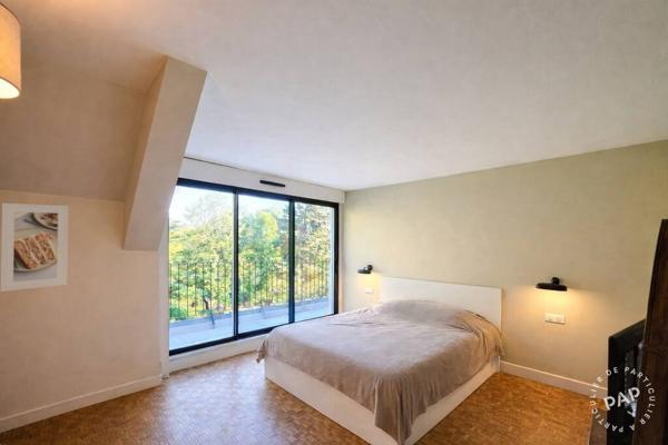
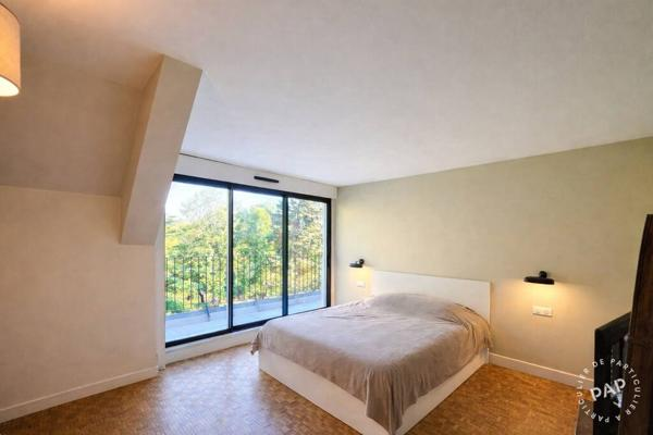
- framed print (36, 246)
